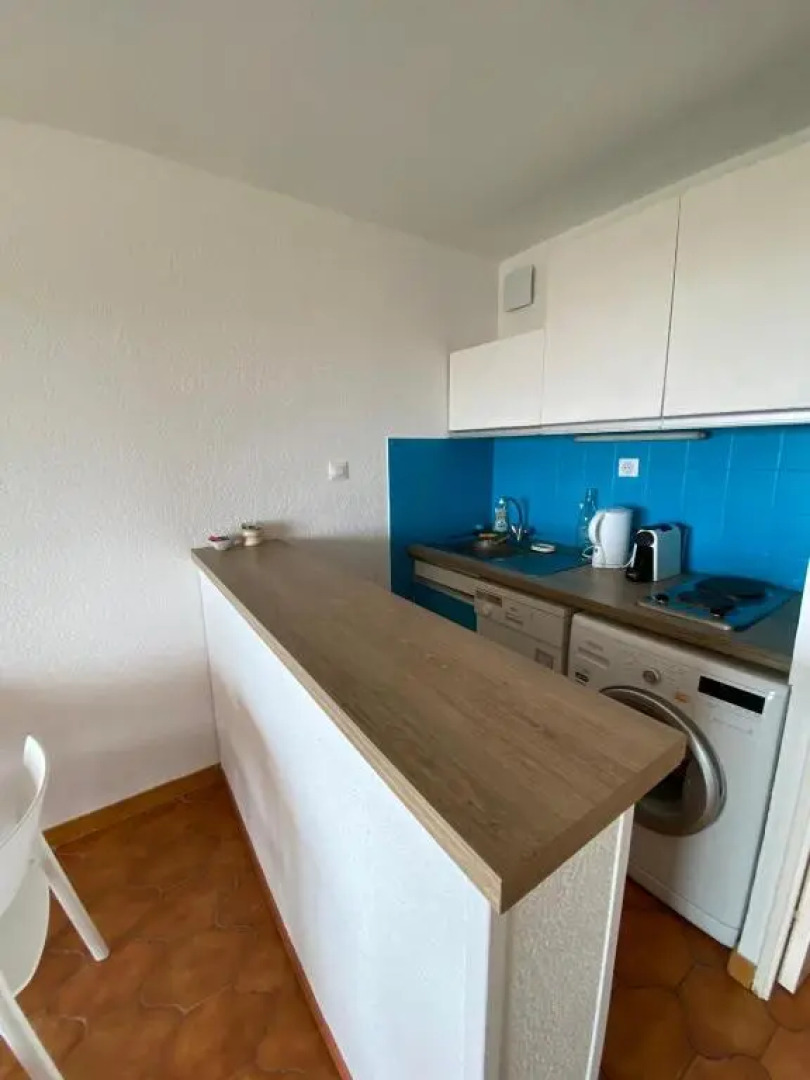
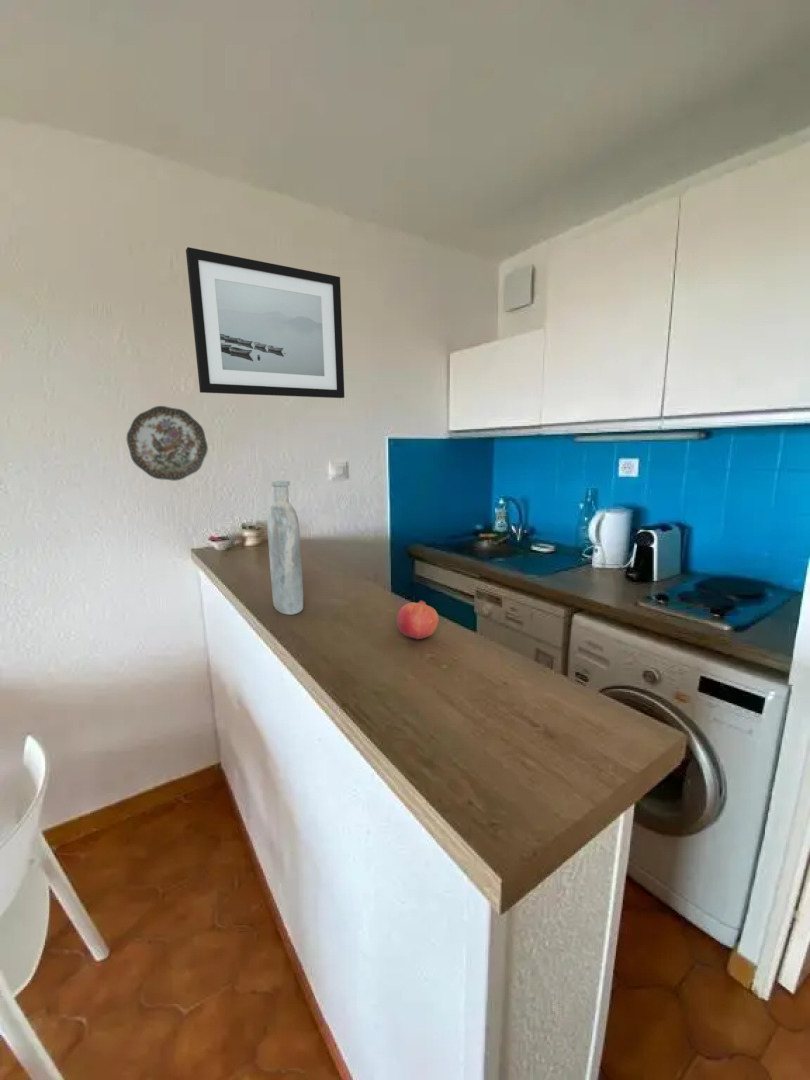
+ wall art (273, 331)
+ pomegranate (417, 620)
+ bottle (284, 545)
+ decorative plate (168, 443)
